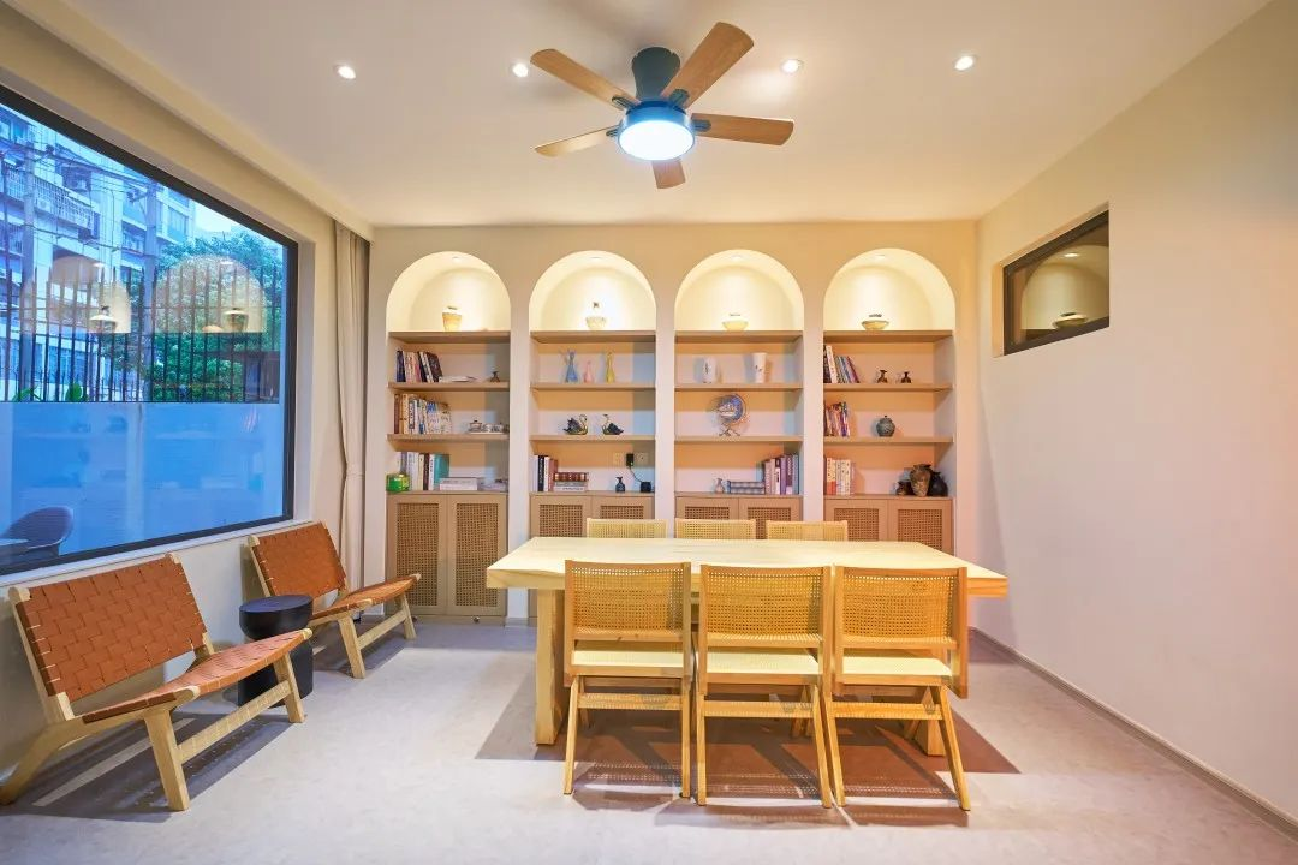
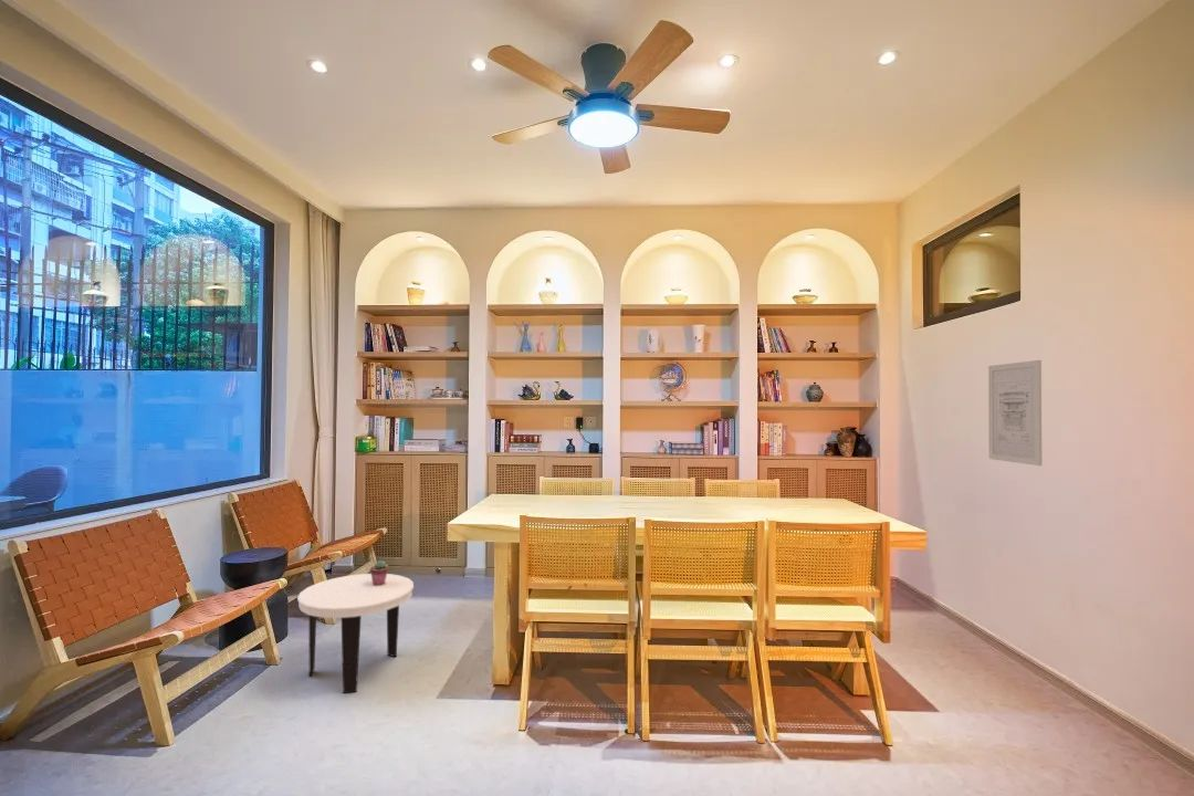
+ side table (357, 629)
+ wall art (1013, 412)
+ potted succulent (379, 572)
